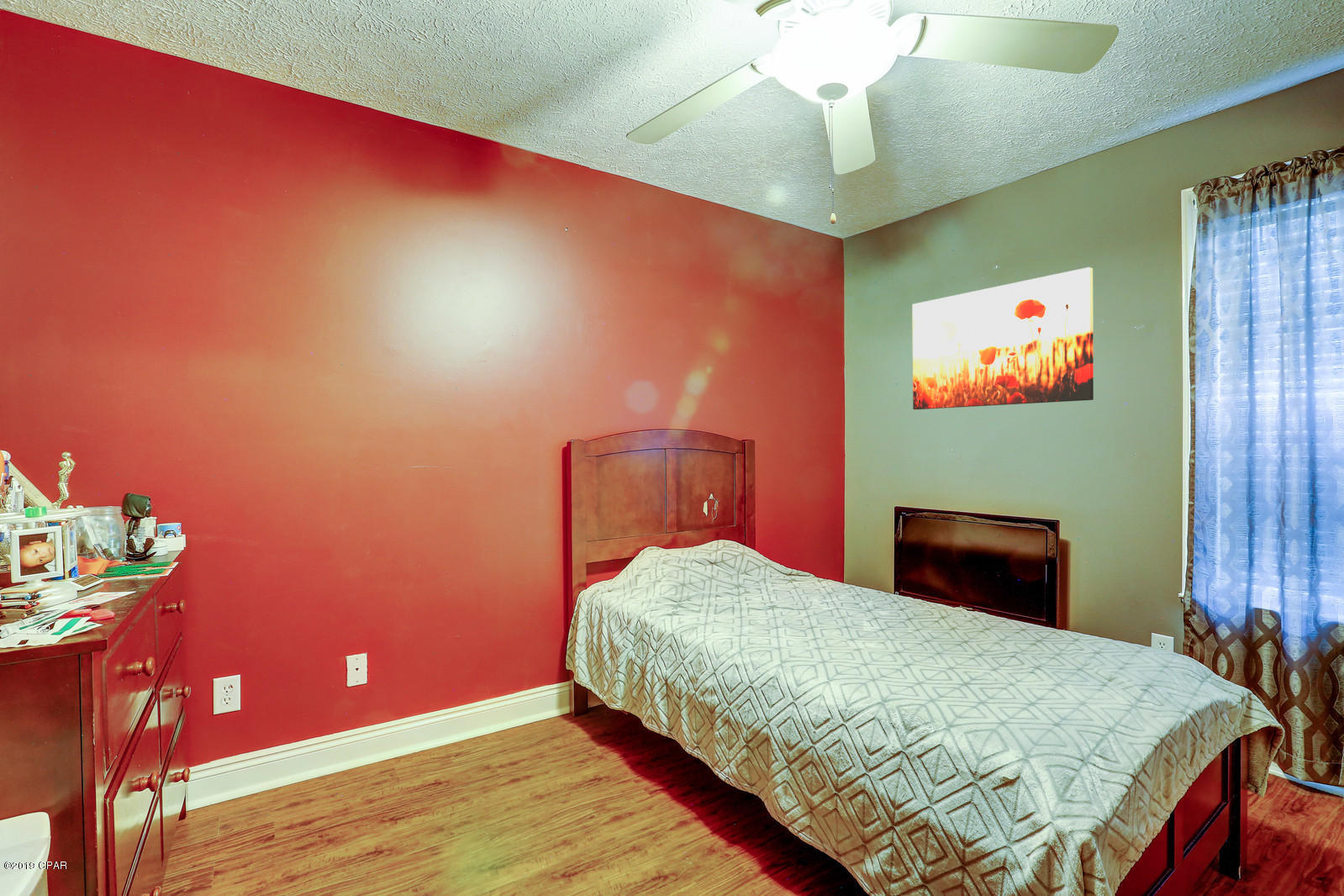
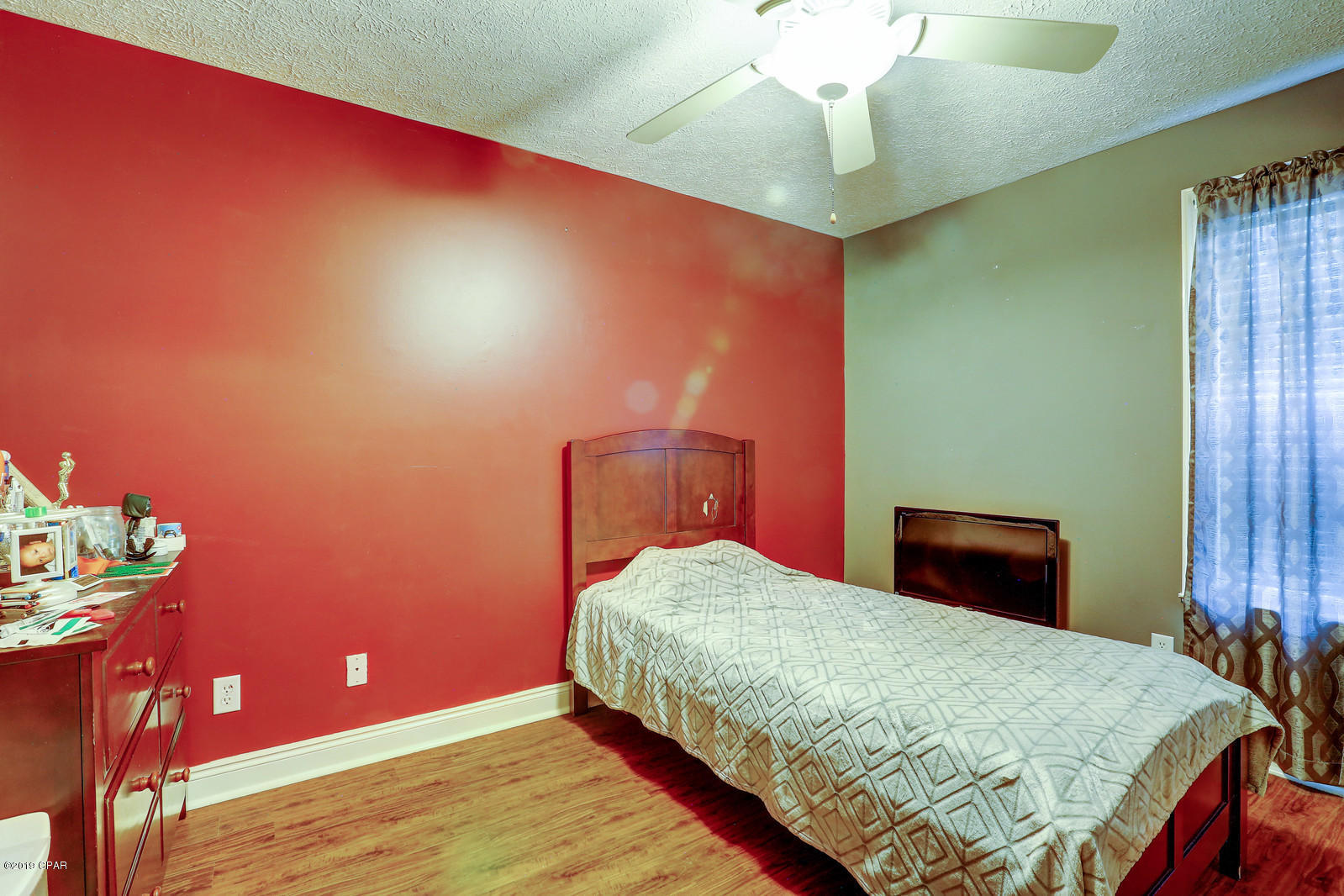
- wall art (993, 346)
